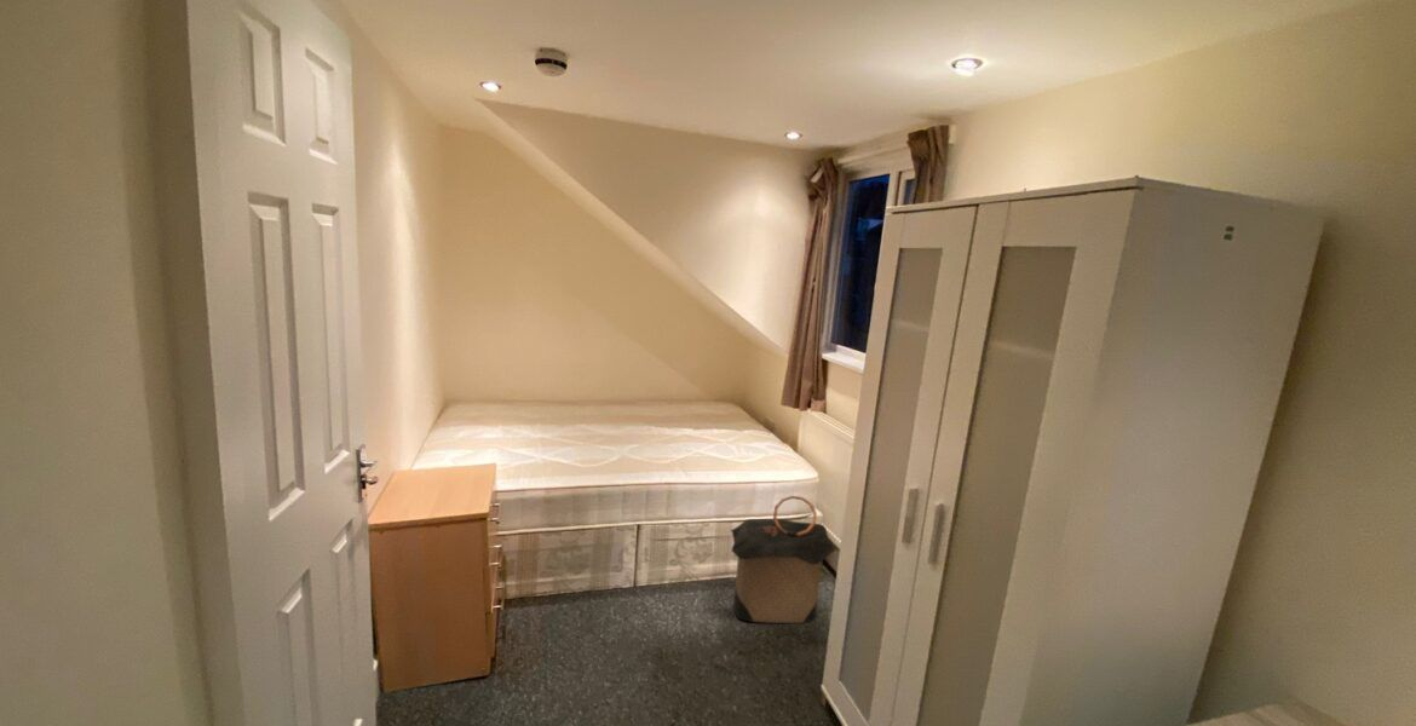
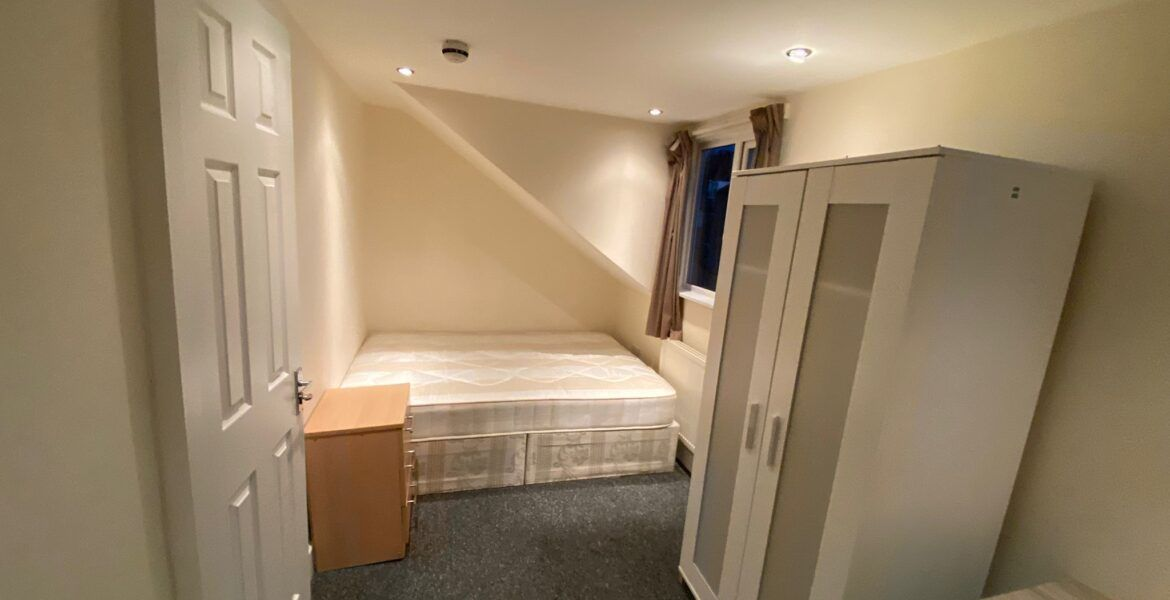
- laundry hamper (778, 558)
